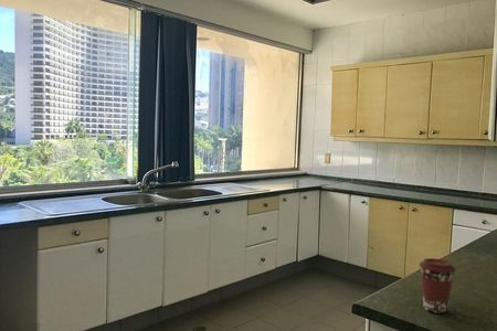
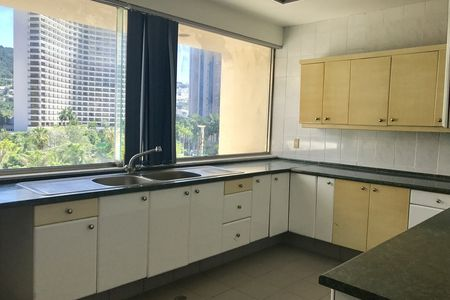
- coffee cup (435, 285)
